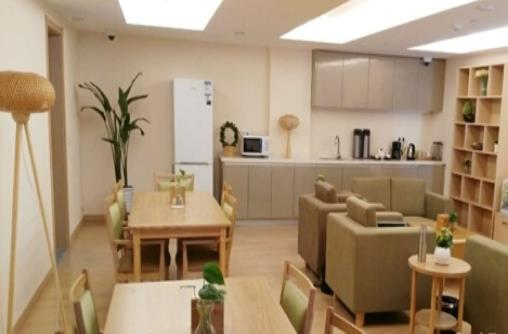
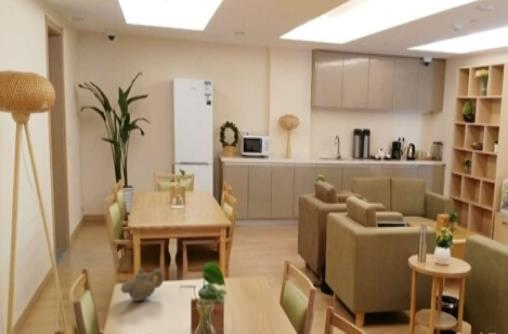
+ teapot (142, 283)
